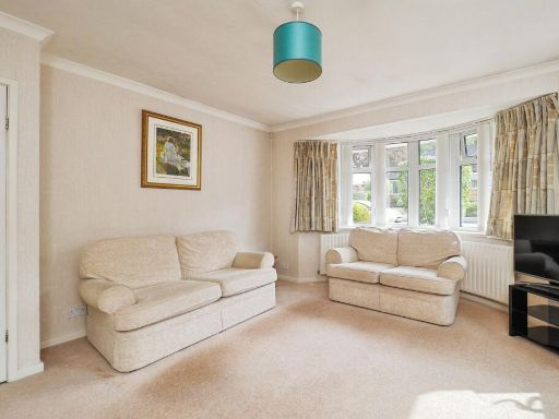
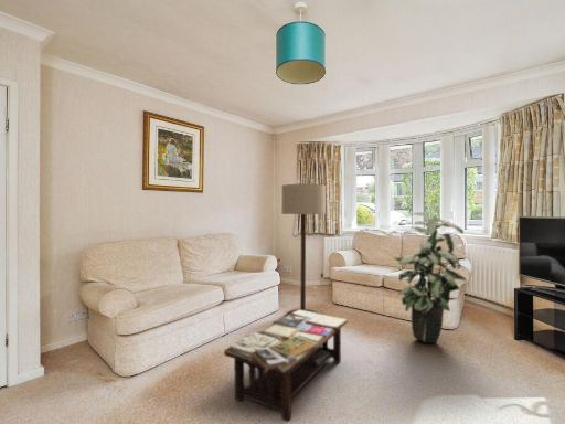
+ coffee table (291, 353)
+ floor lamp (302, 251)
+ indoor plant (426, 275)
